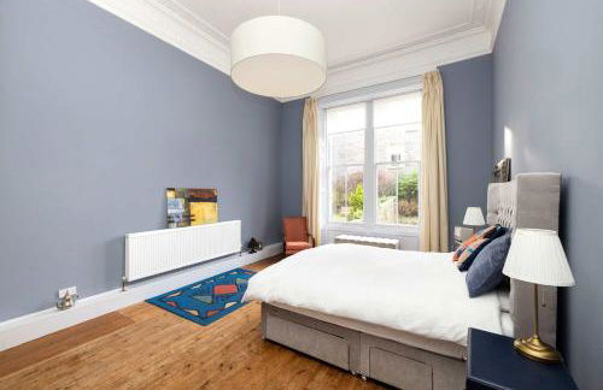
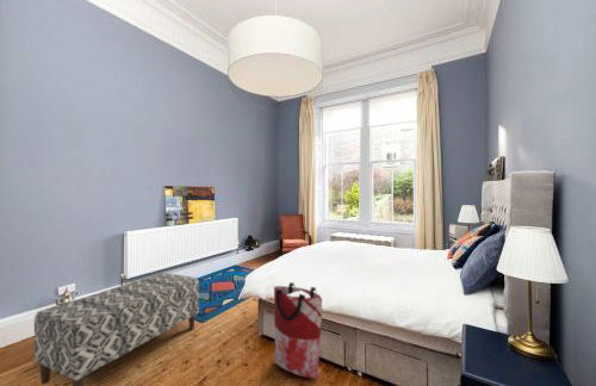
+ bench (130, 322)
+ bag (296, 329)
